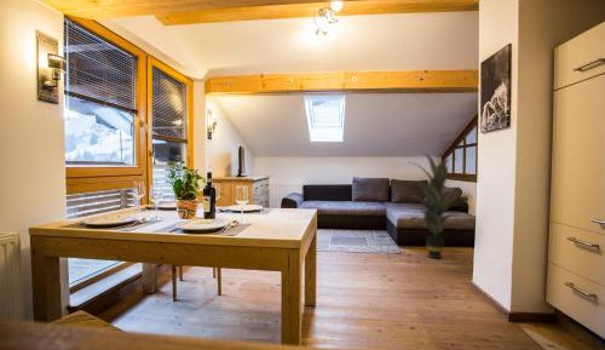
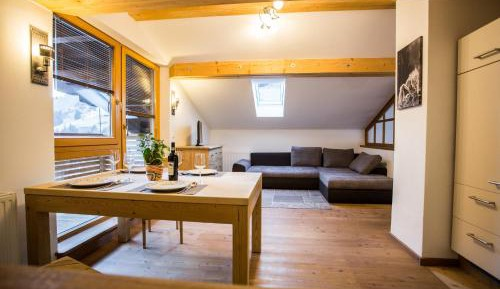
- indoor plant (430, 203)
